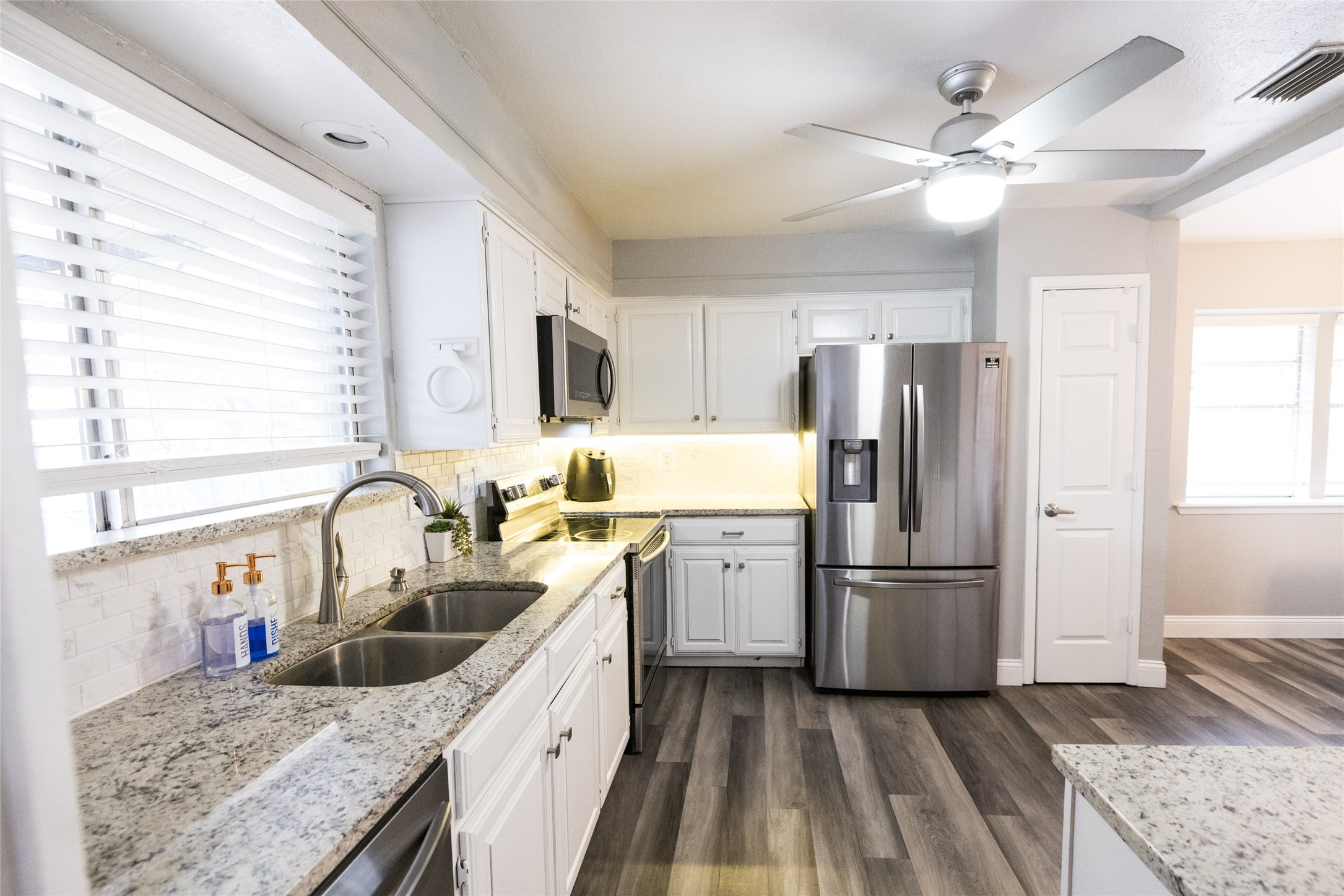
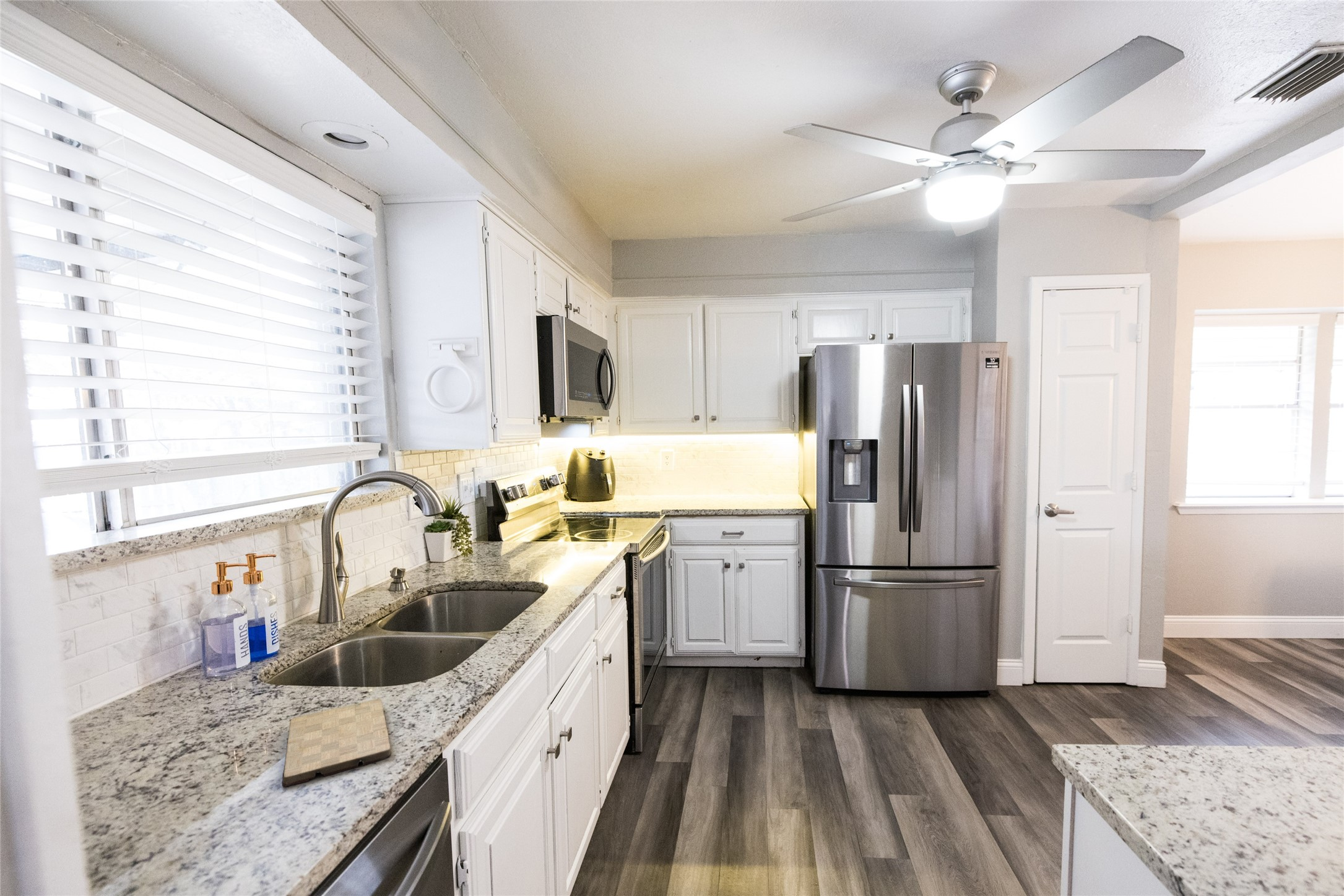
+ cutting board (338, 736)
